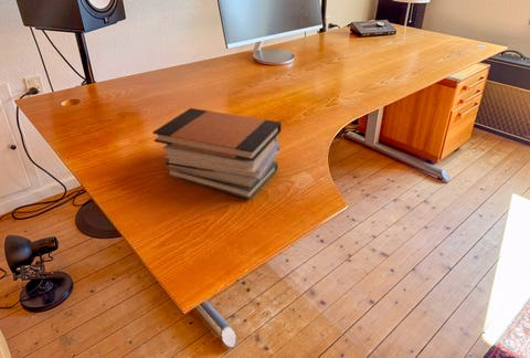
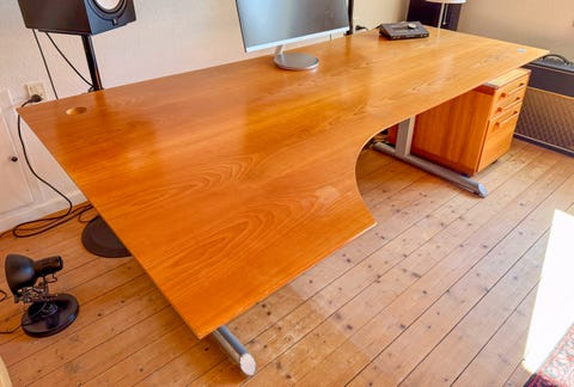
- book stack (221, 150)
